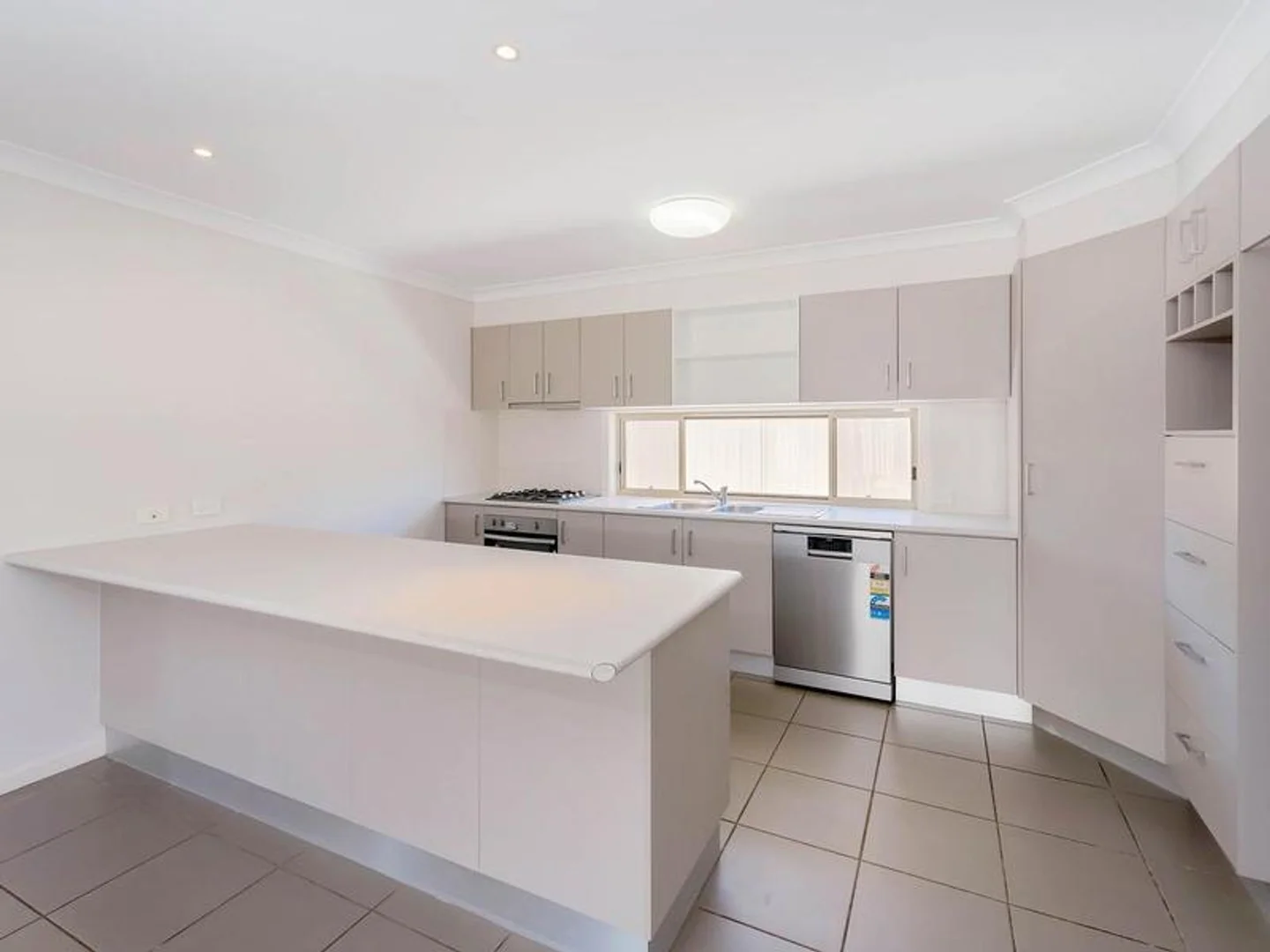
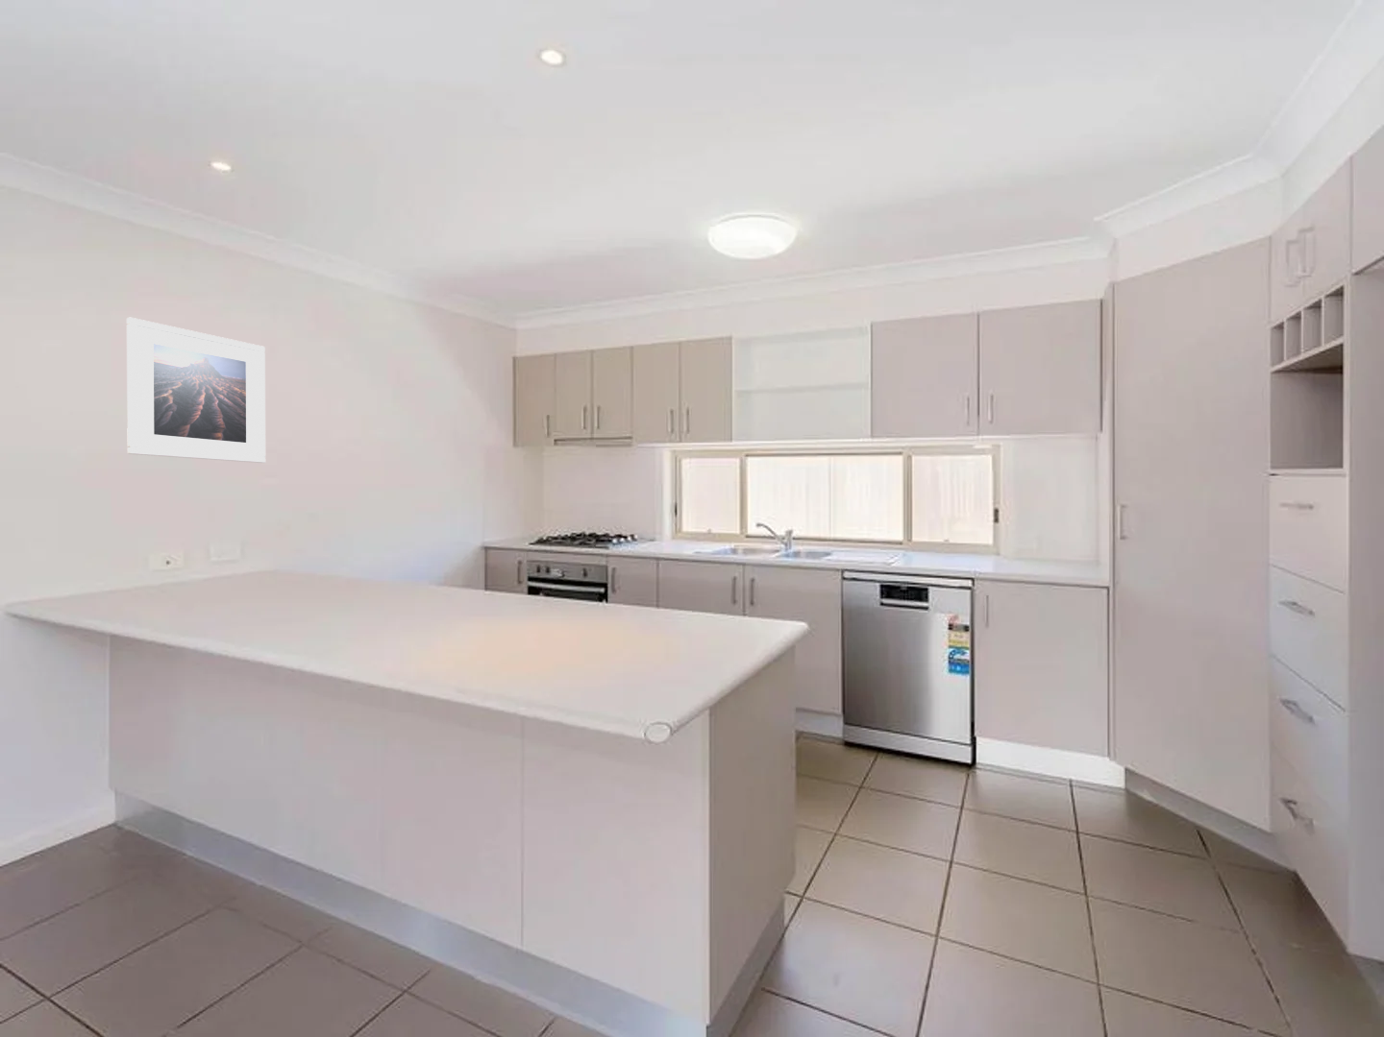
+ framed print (201, 395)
